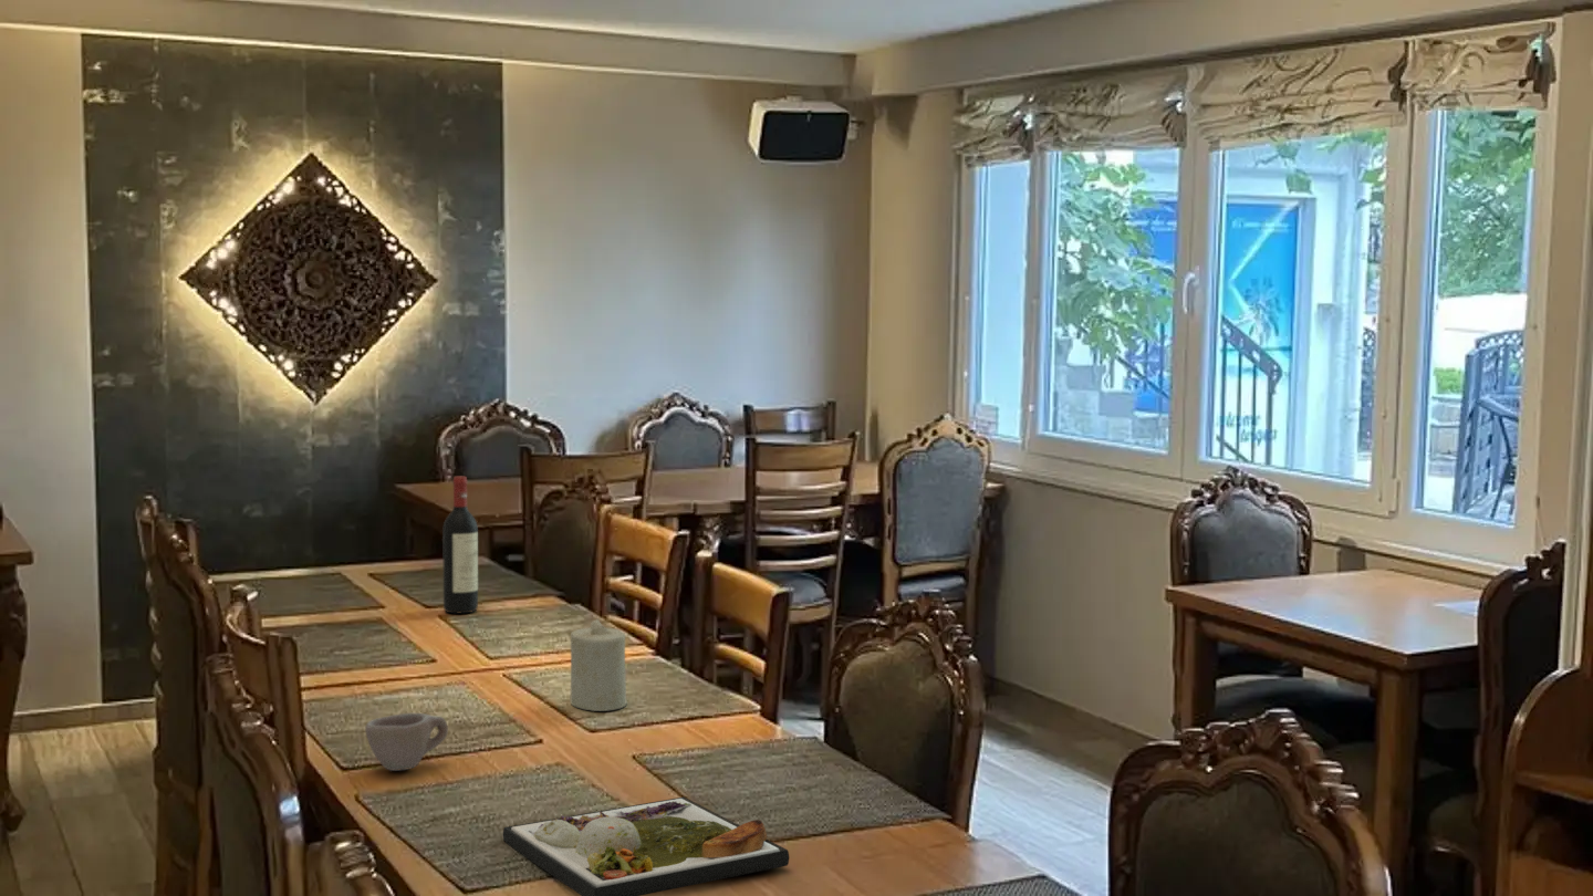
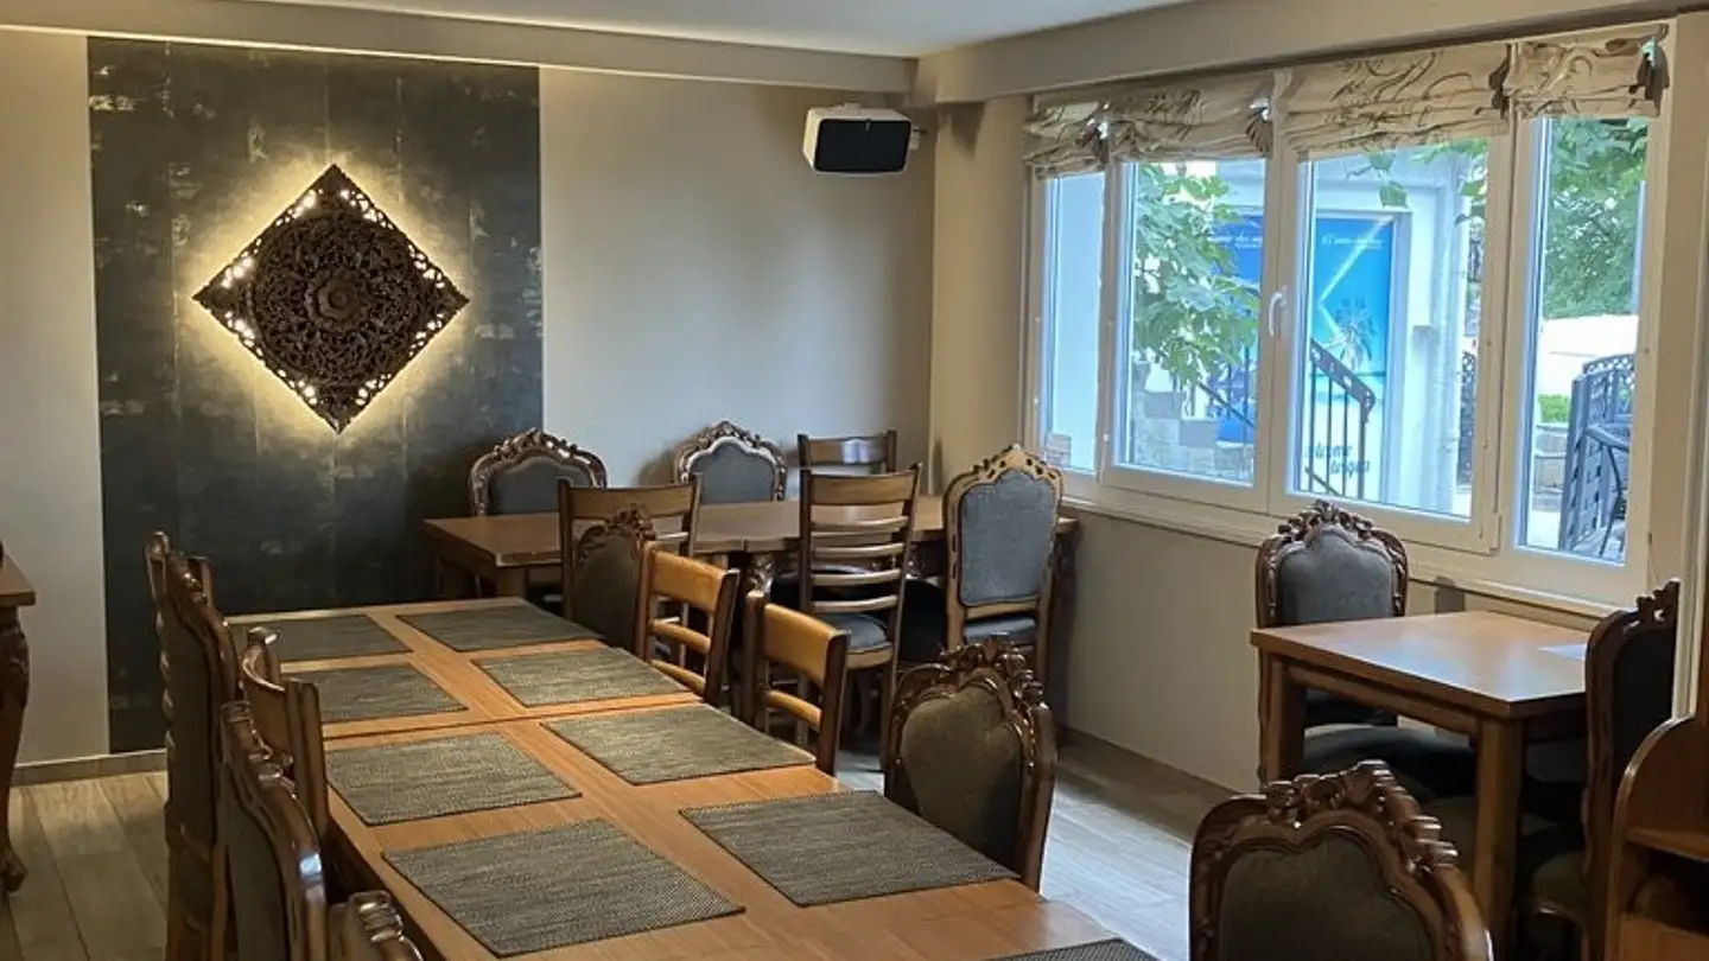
- cup (407, 741)
- dinner plate (643, 835)
- wine bottle (460, 543)
- candle (598, 661)
